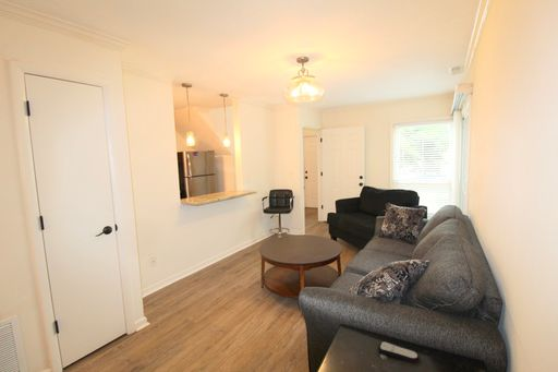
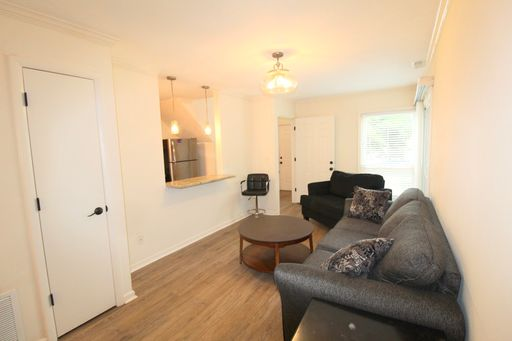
- remote control (398, 351)
